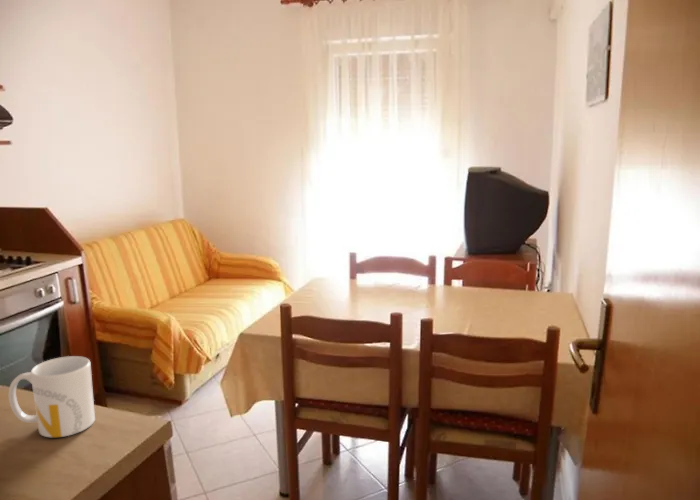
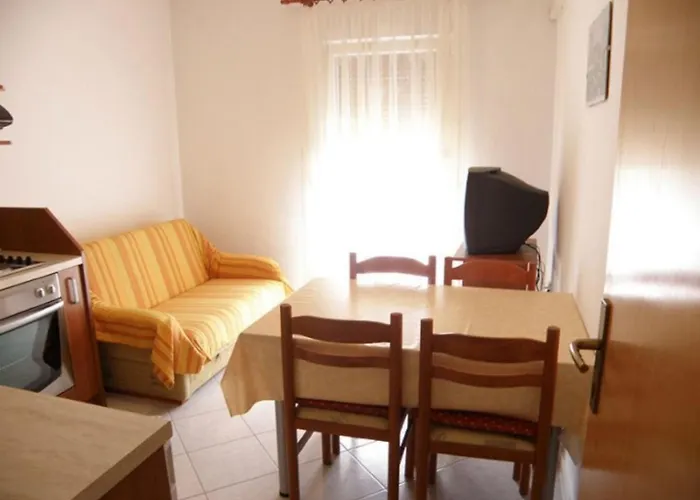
- mug (53, 397)
